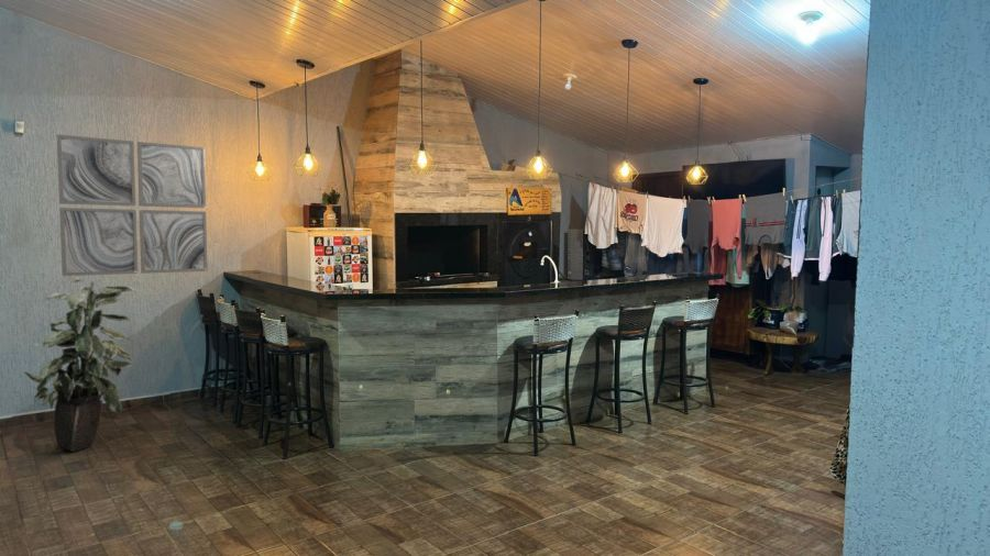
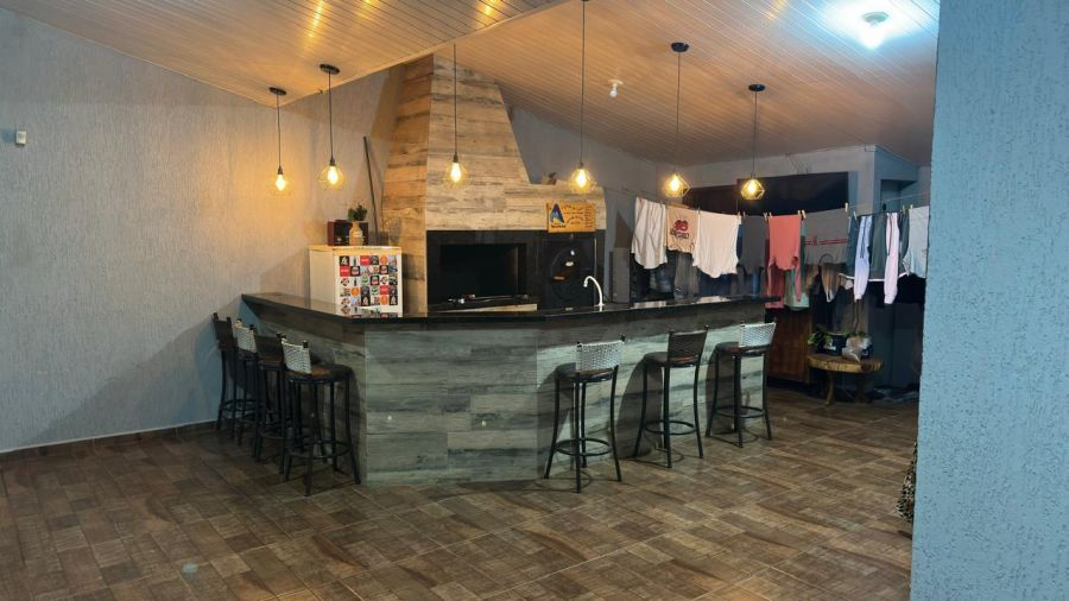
- indoor plant (84, 363)
- wall art (139, 205)
